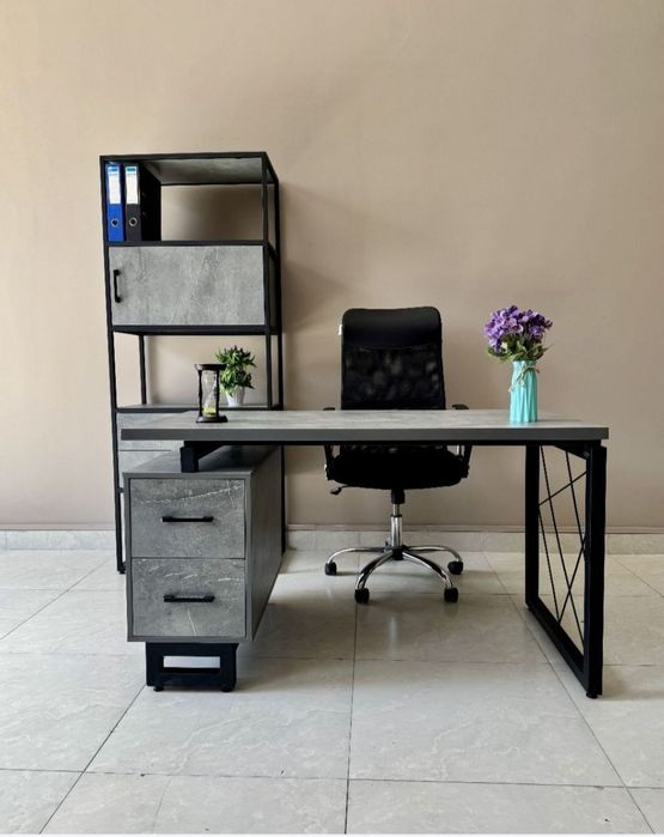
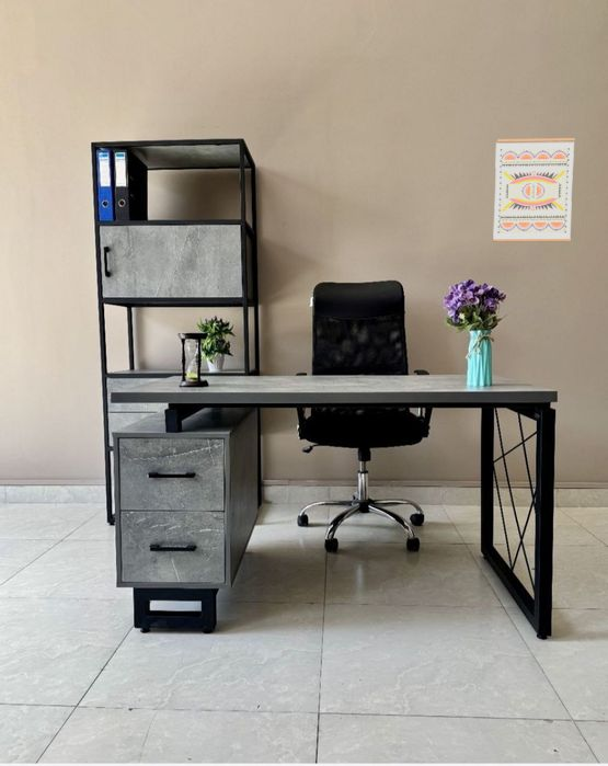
+ wall art (532, 191)
